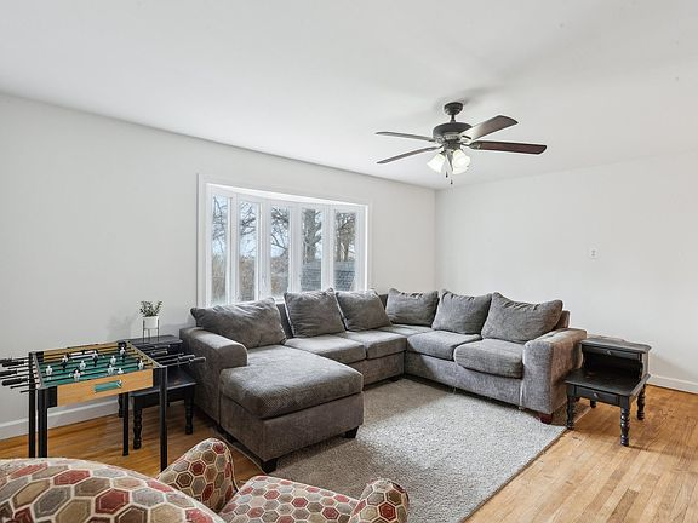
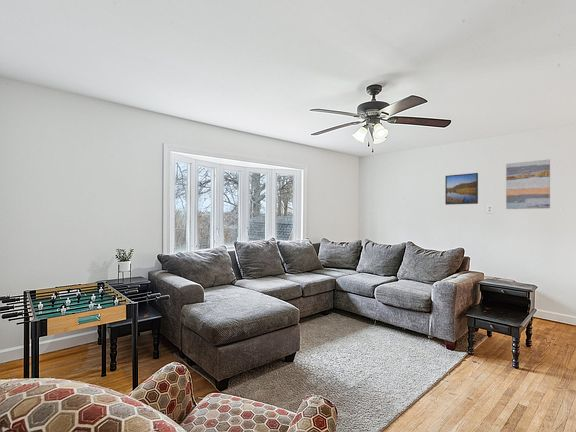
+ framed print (461, 189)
+ wall art (527, 185)
